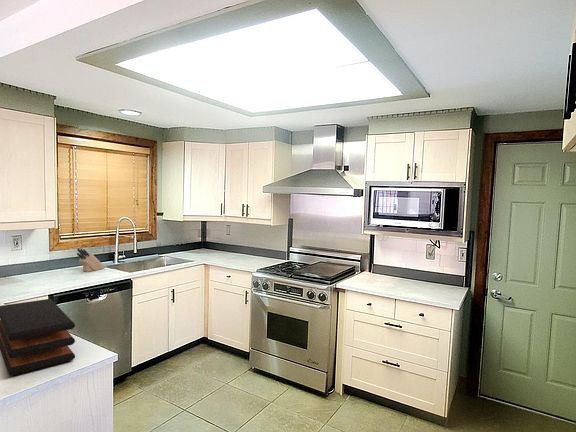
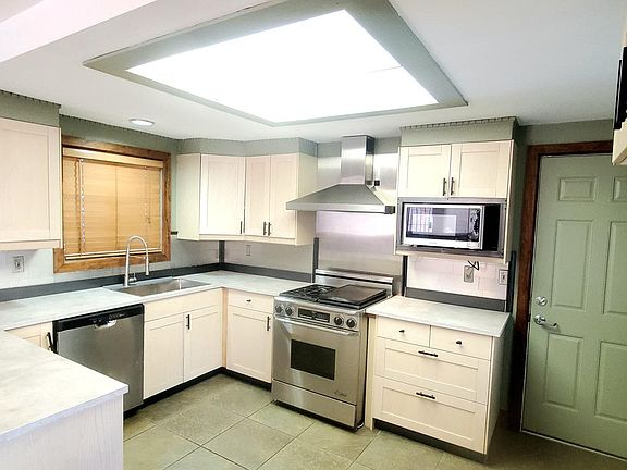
- cutting board (33, 331)
- knife block (90, 258)
